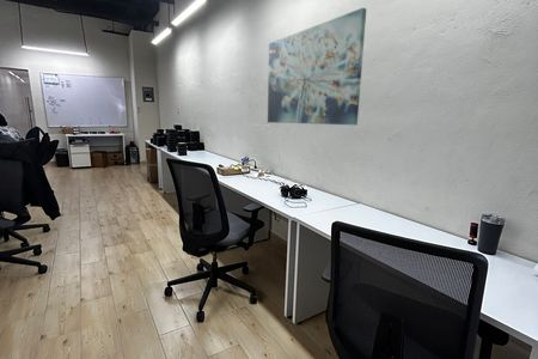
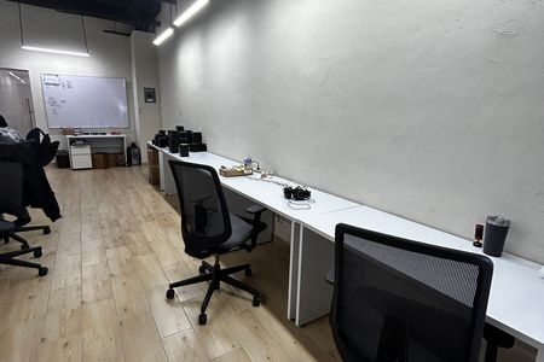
- wall art (306, 78)
